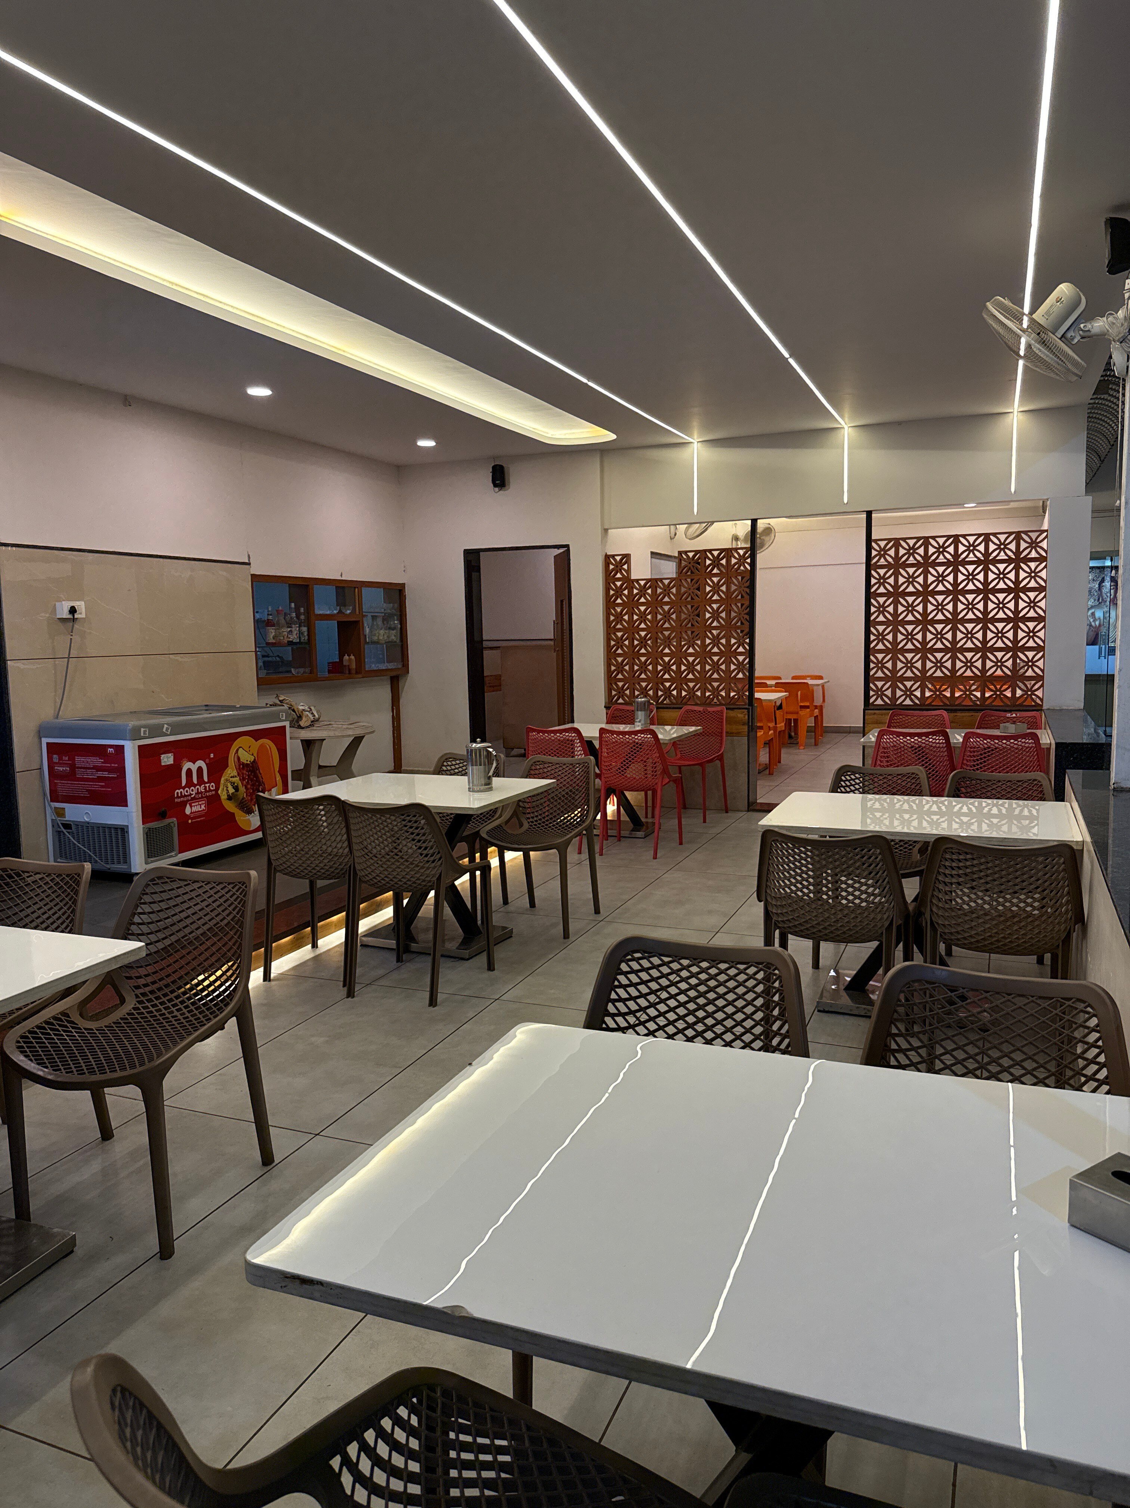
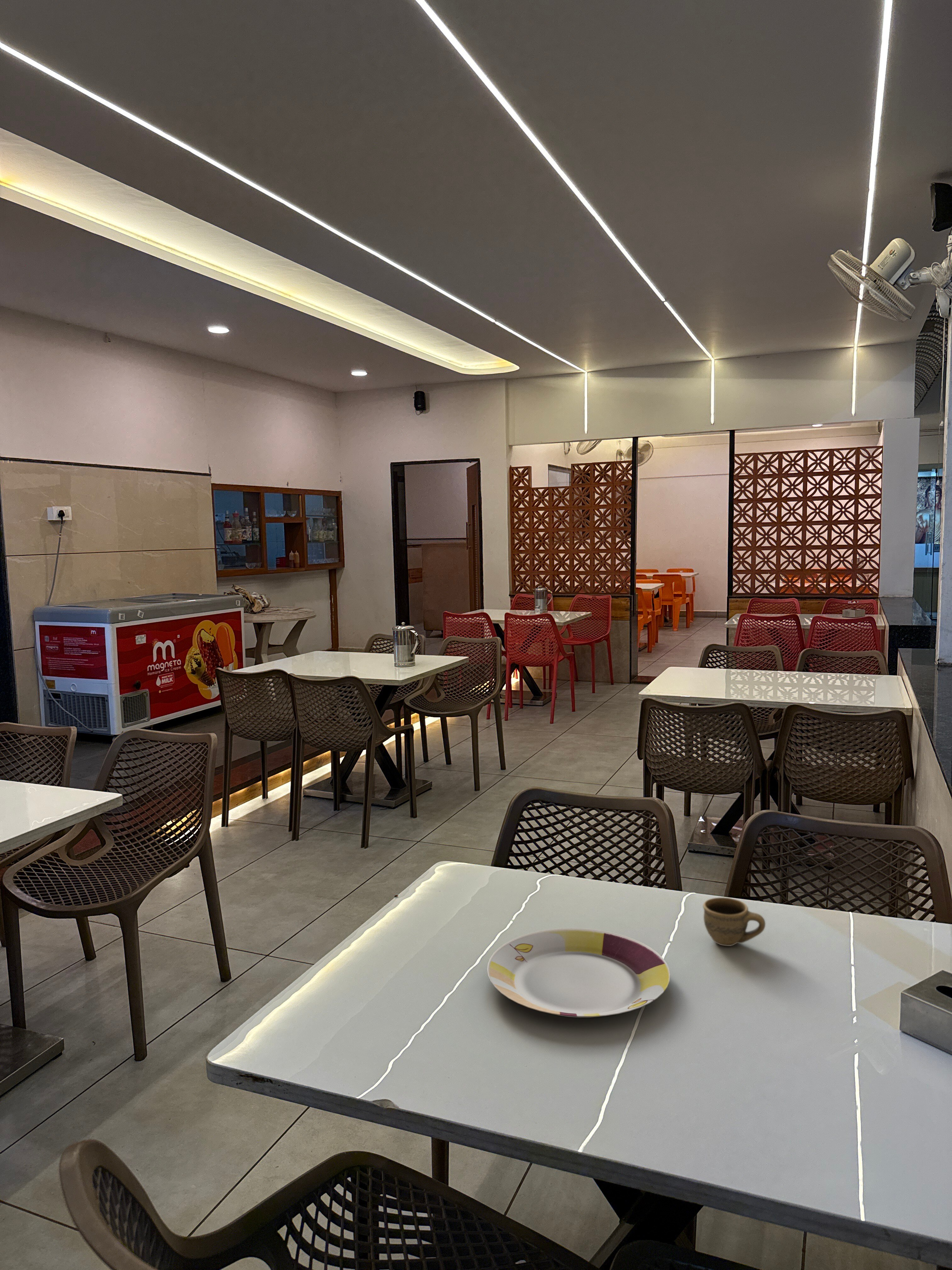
+ cup (734, 925)
+ plate (578, 974)
